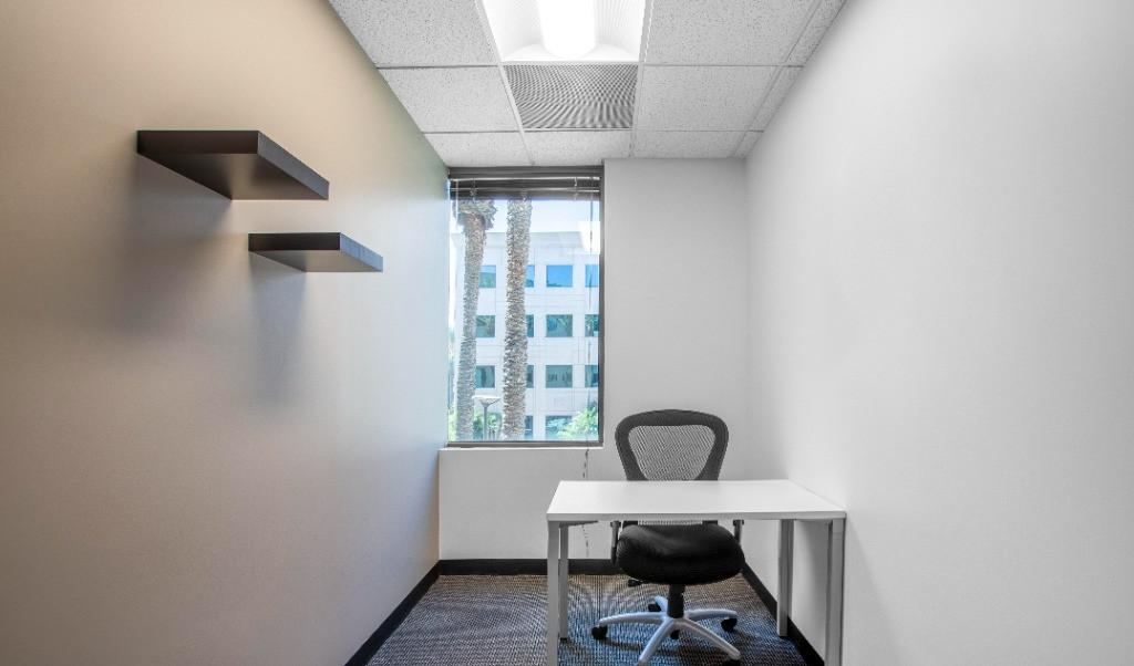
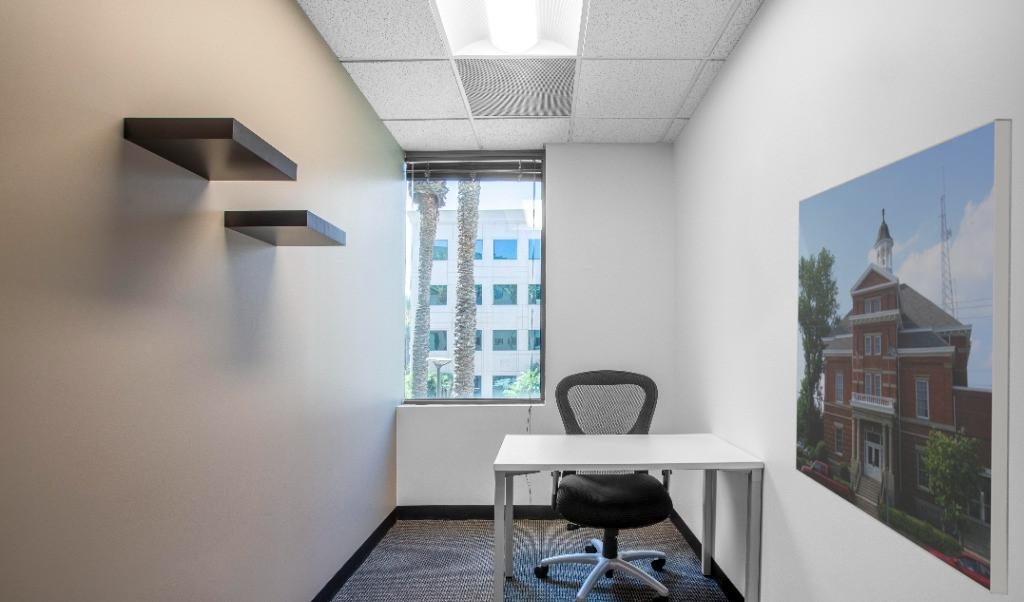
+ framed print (874, 342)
